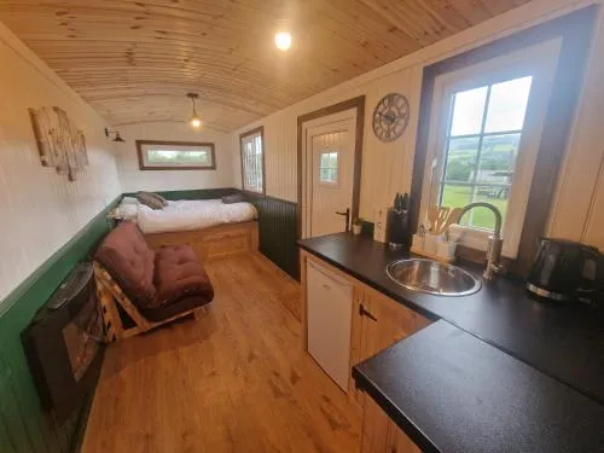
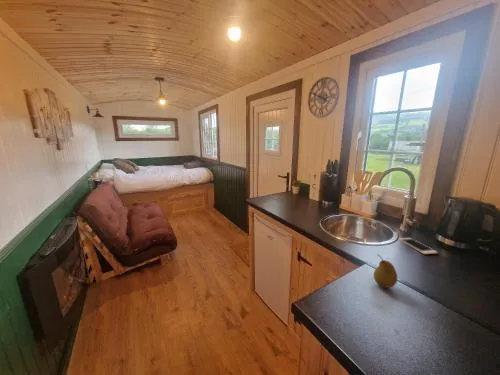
+ cell phone (416, 245)
+ fruit (385, 272)
